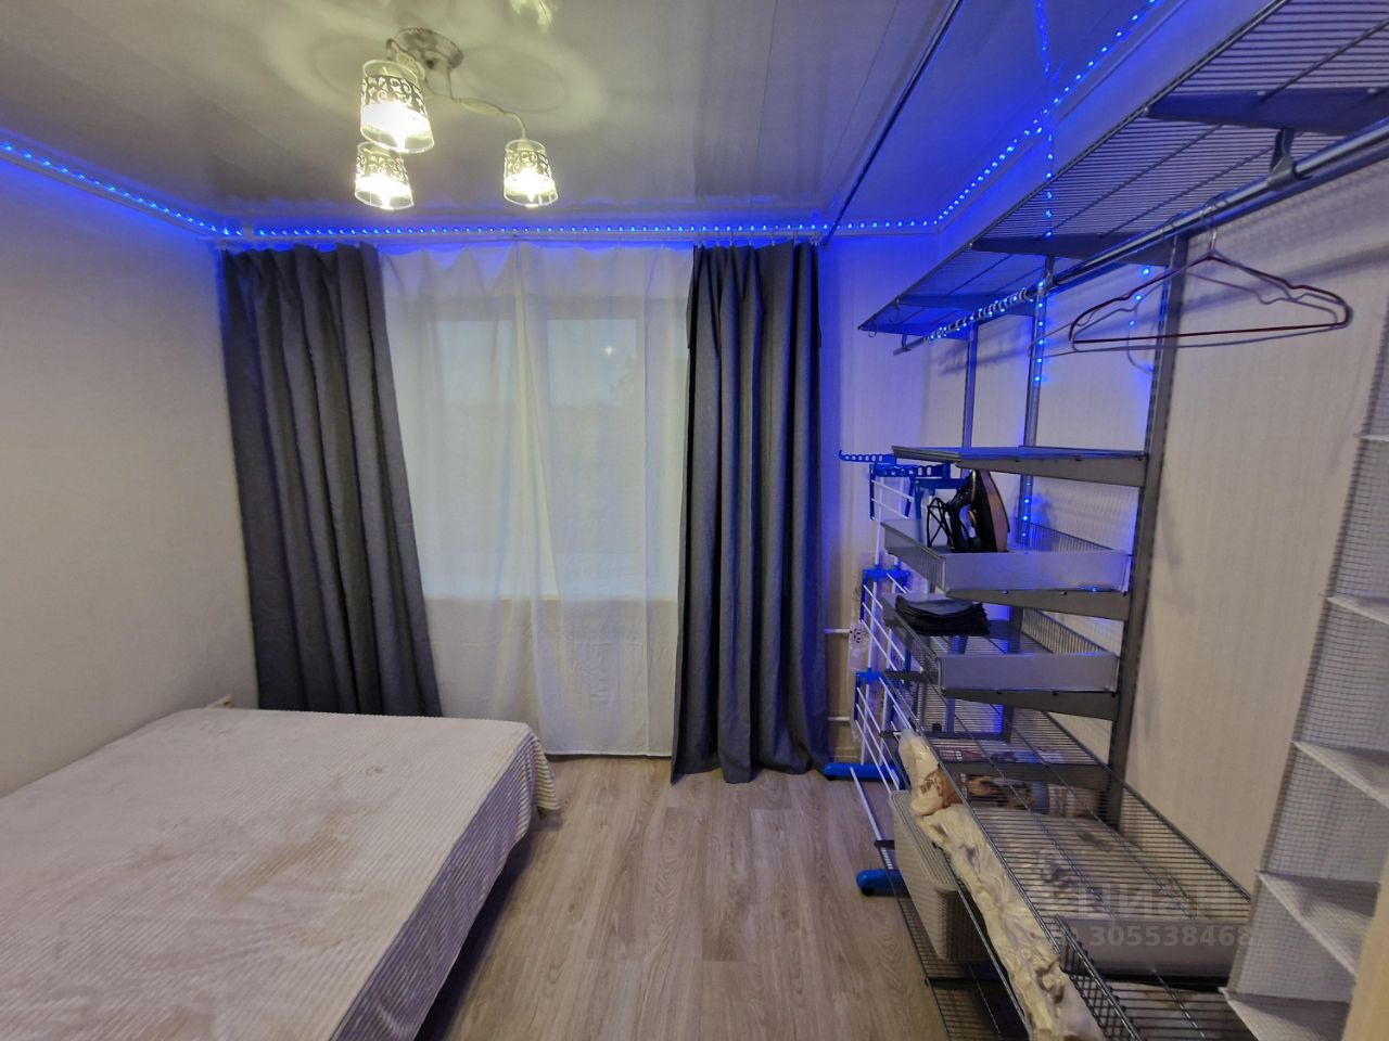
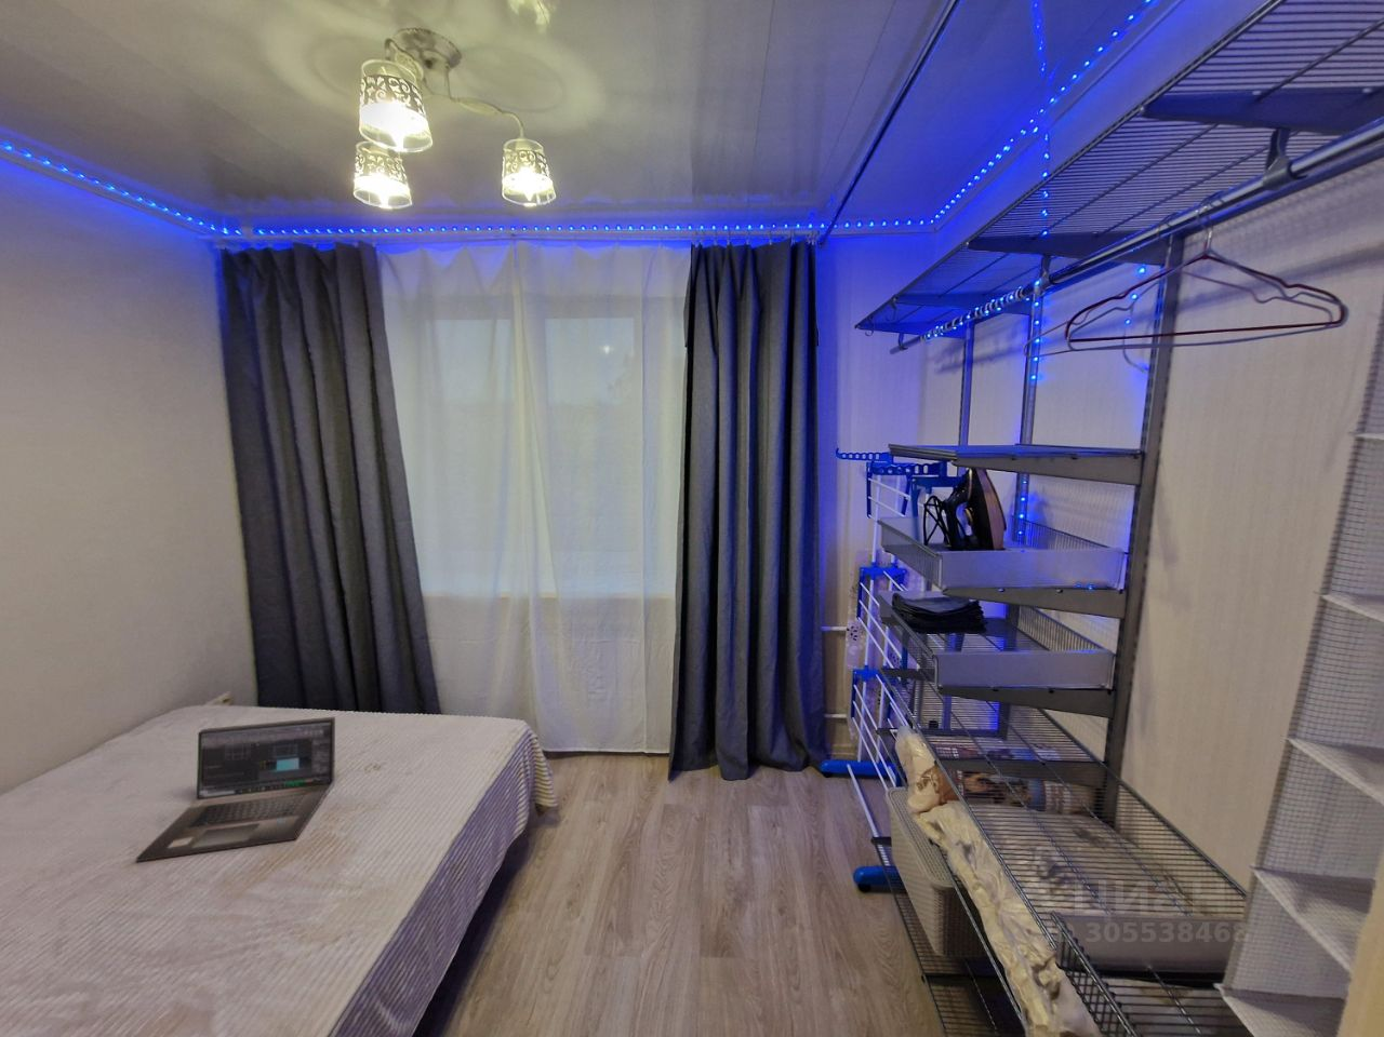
+ laptop (246, 781)
